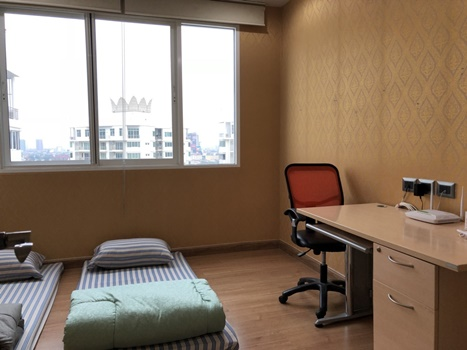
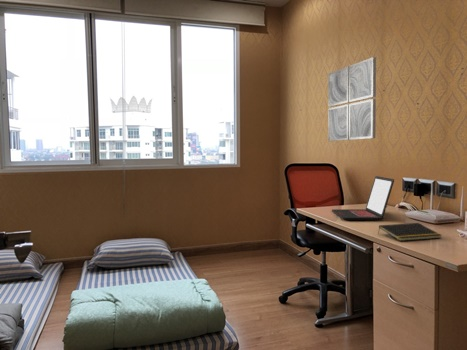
+ laptop (368, 199)
+ notepad (409, 231)
+ wall art (349, 102)
